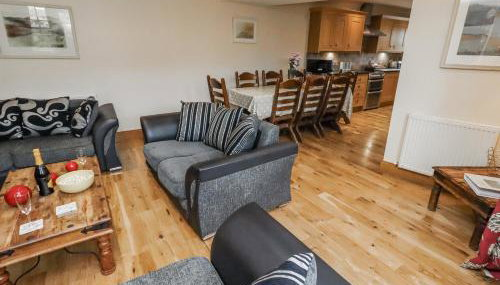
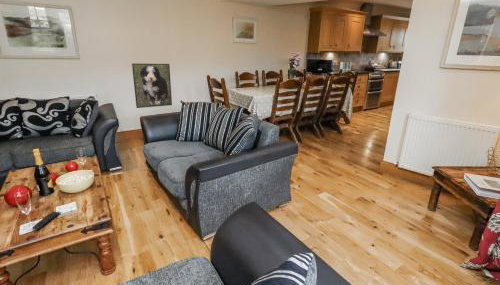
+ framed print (153, 85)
+ remote control (46, 220)
